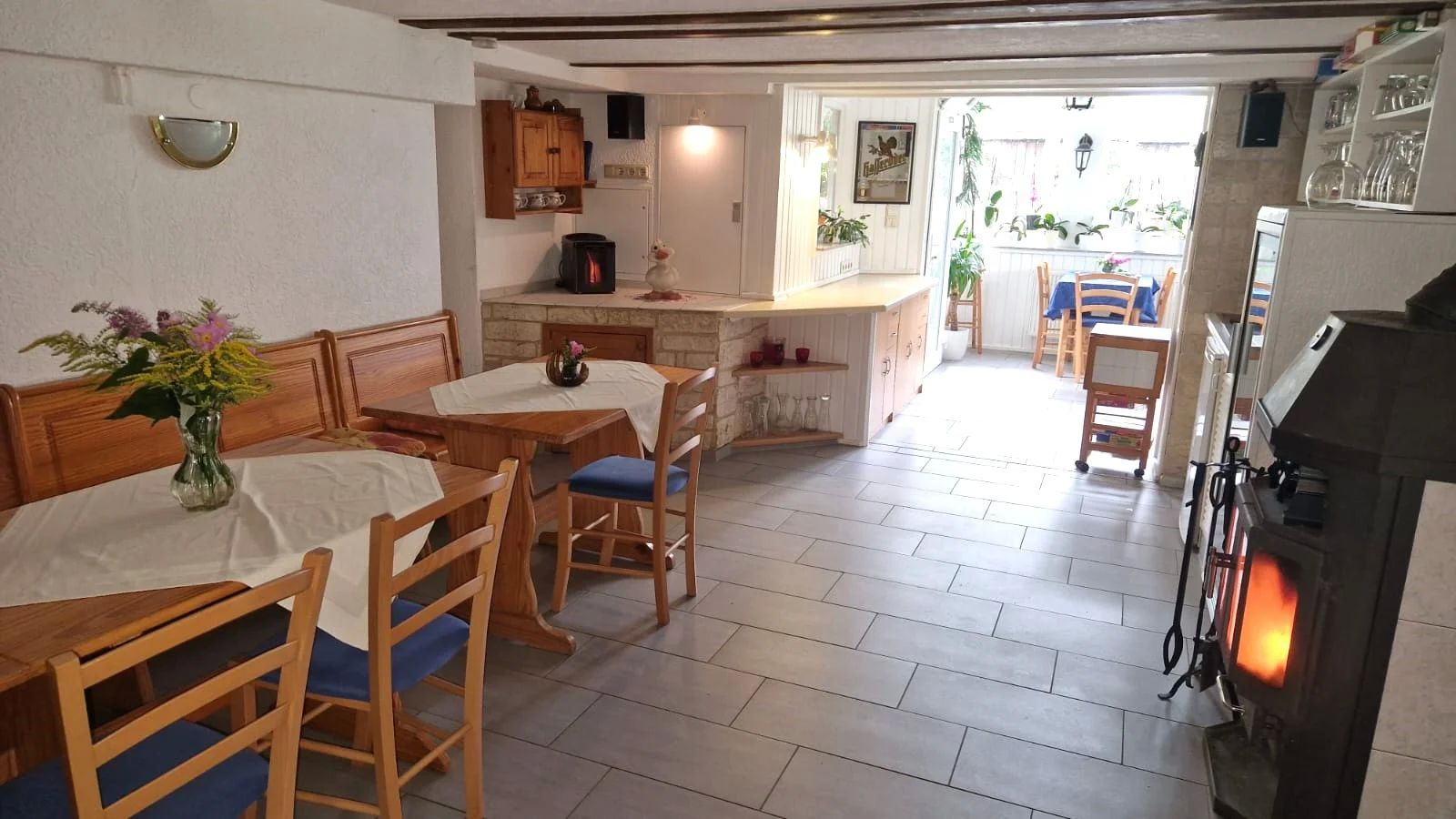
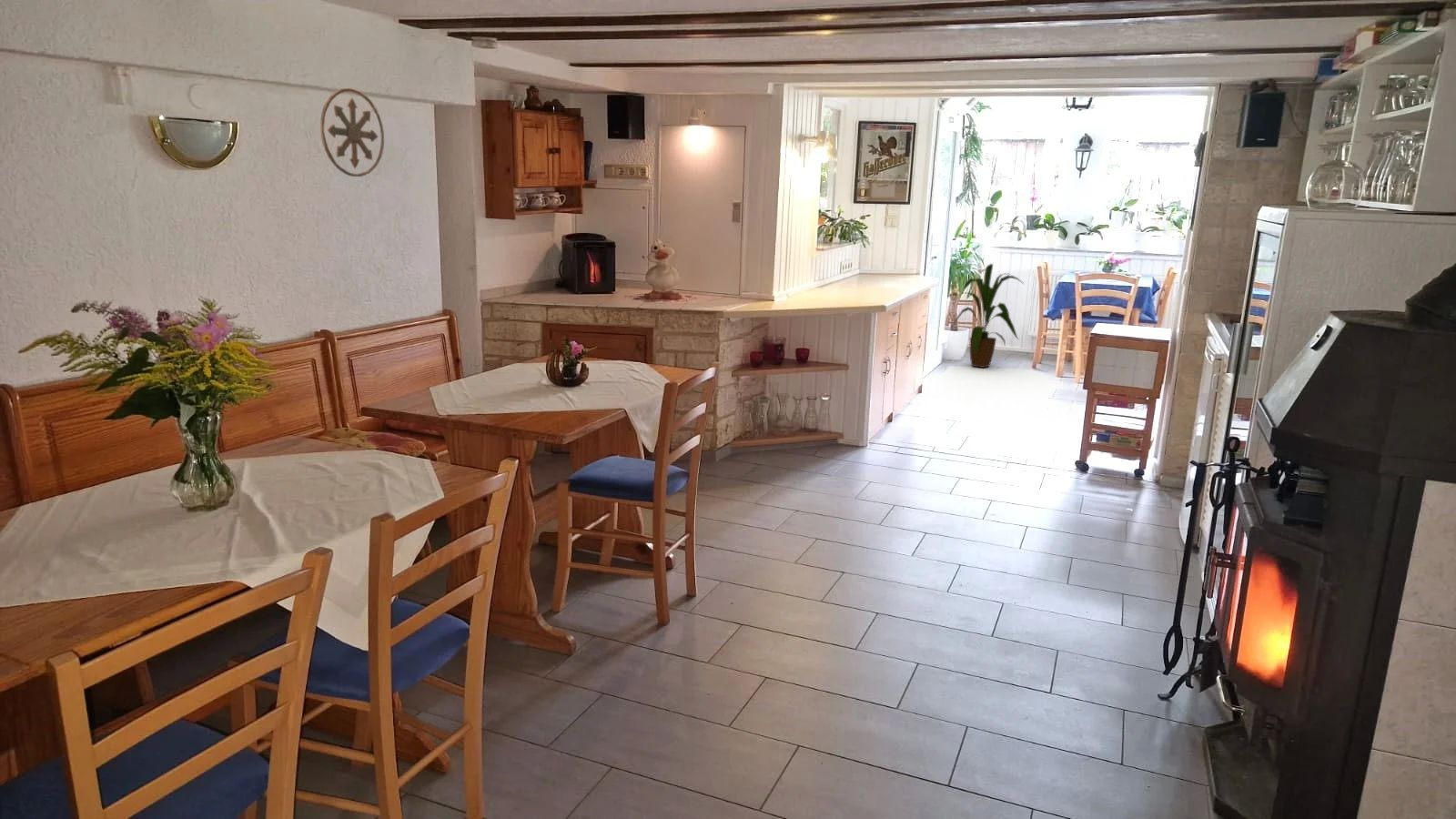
+ house plant (990, 314)
+ medallion (353, 133)
